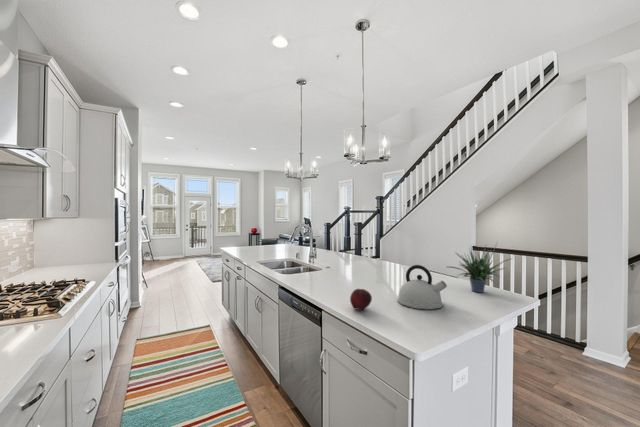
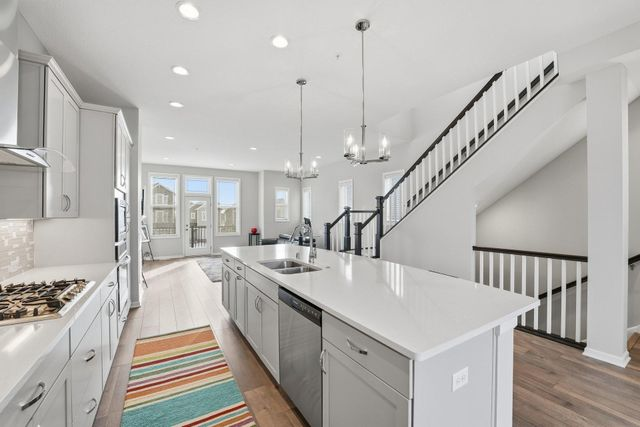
- kettle (421, 284)
- fruit (360, 299)
- potted plant (479, 265)
